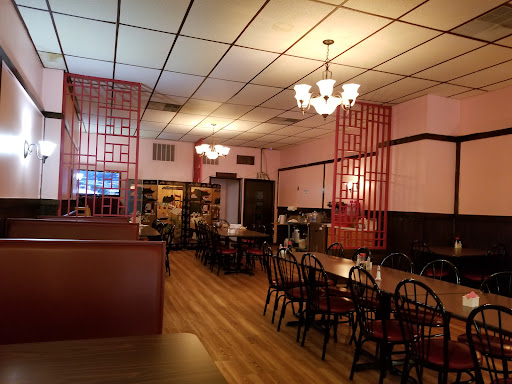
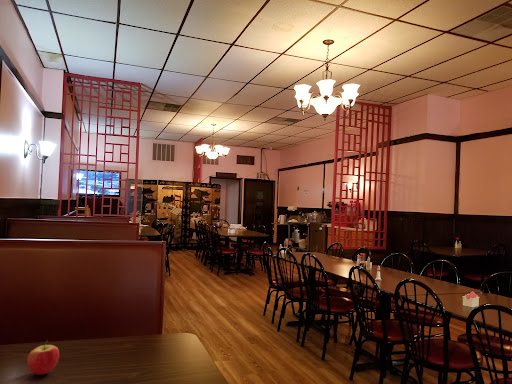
+ apple (43, 355)
